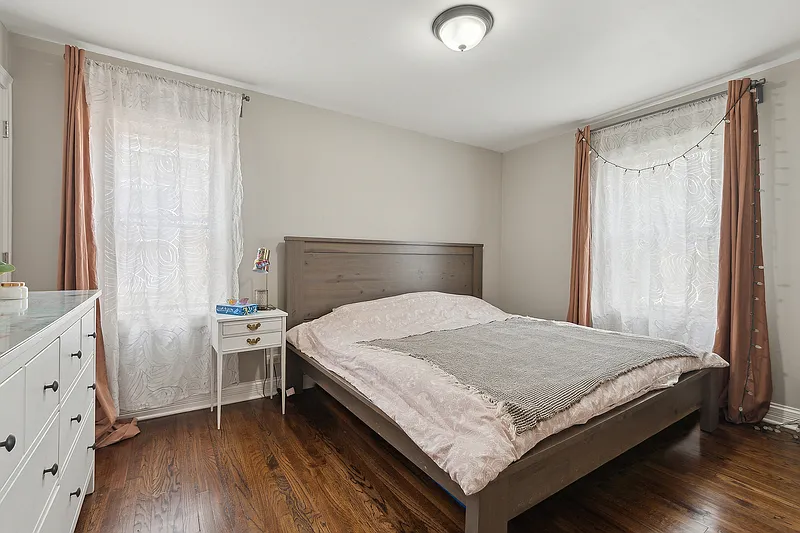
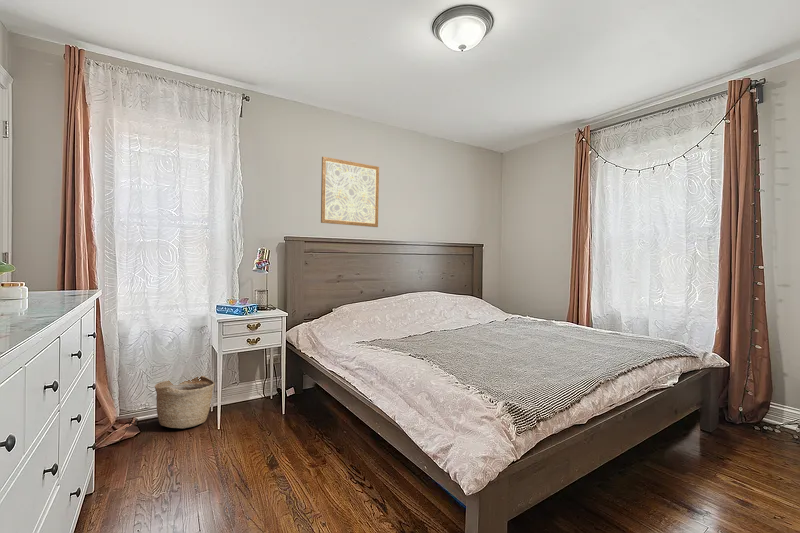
+ basket (185, 399)
+ wall art (349, 194)
